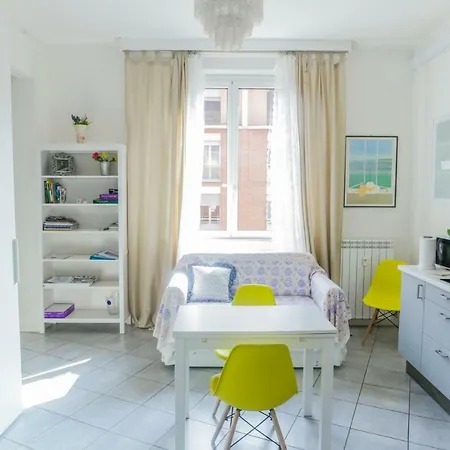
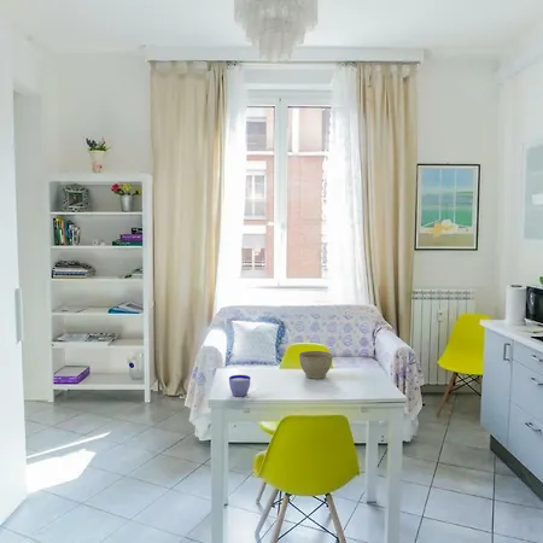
+ planter bowl (315, 364)
+ cup (243, 385)
